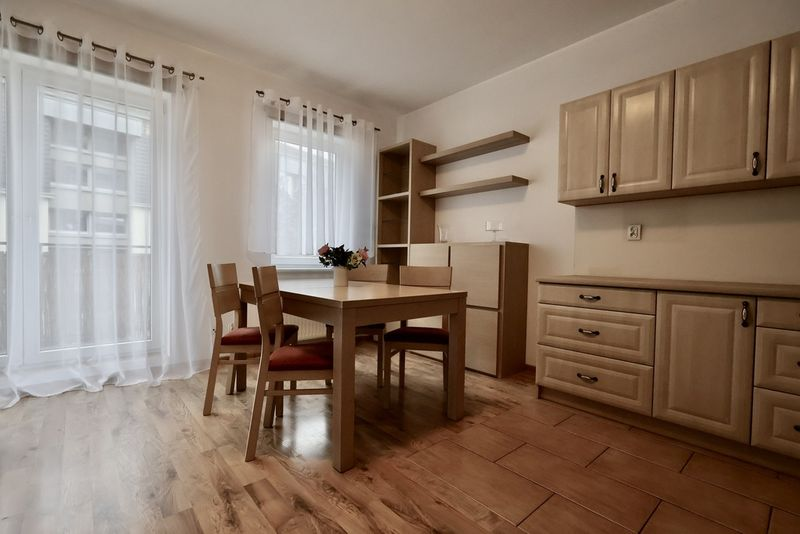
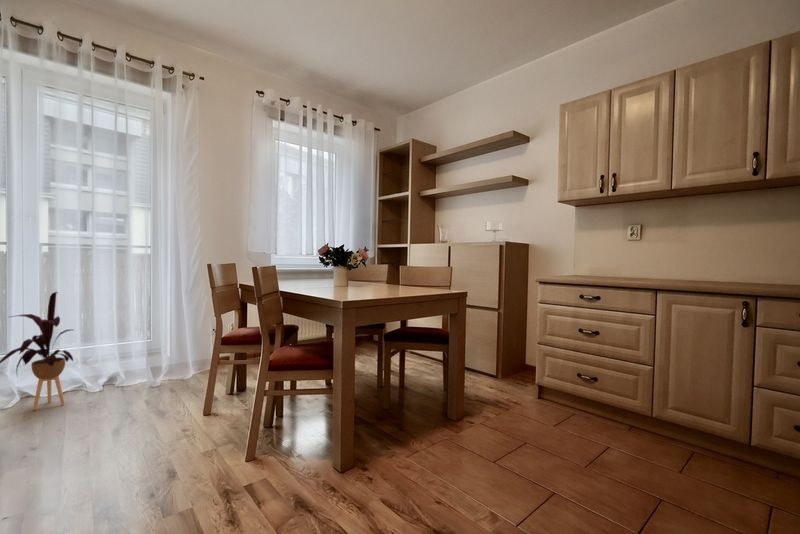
+ house plant (40, 350)
